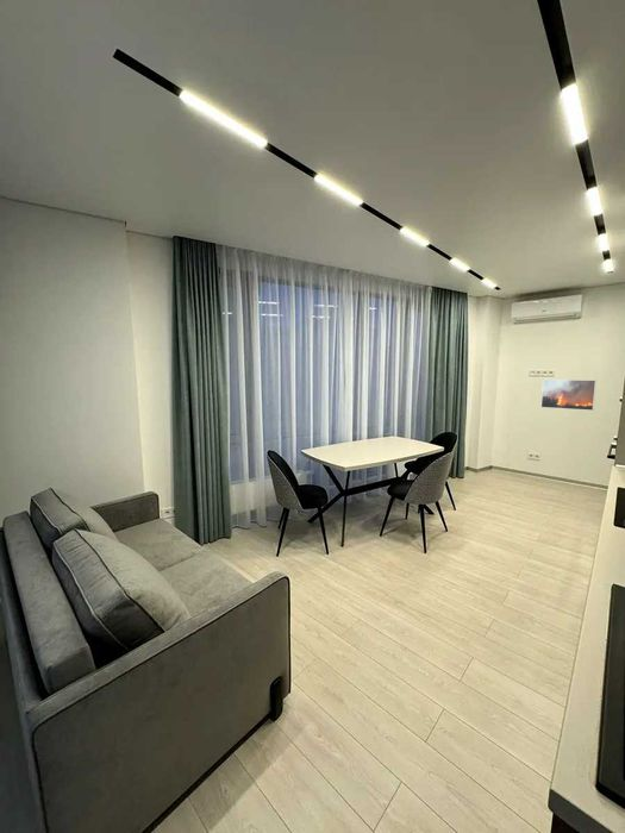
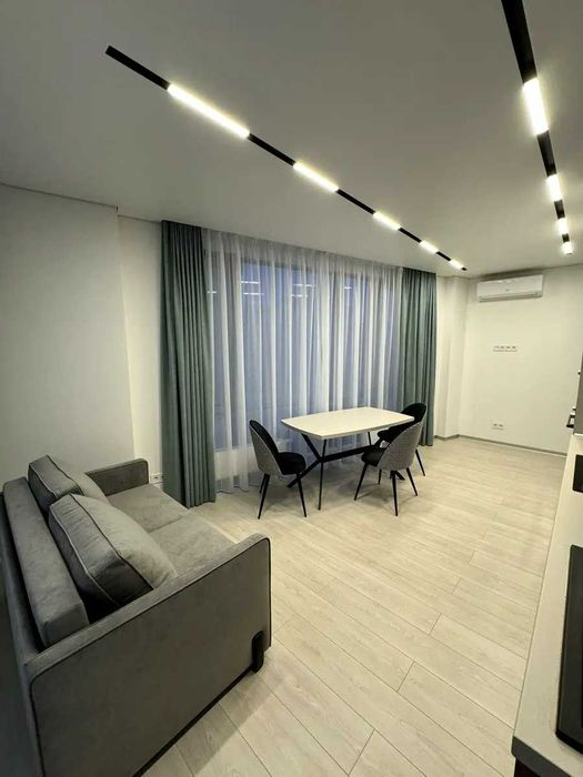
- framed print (567, 394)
